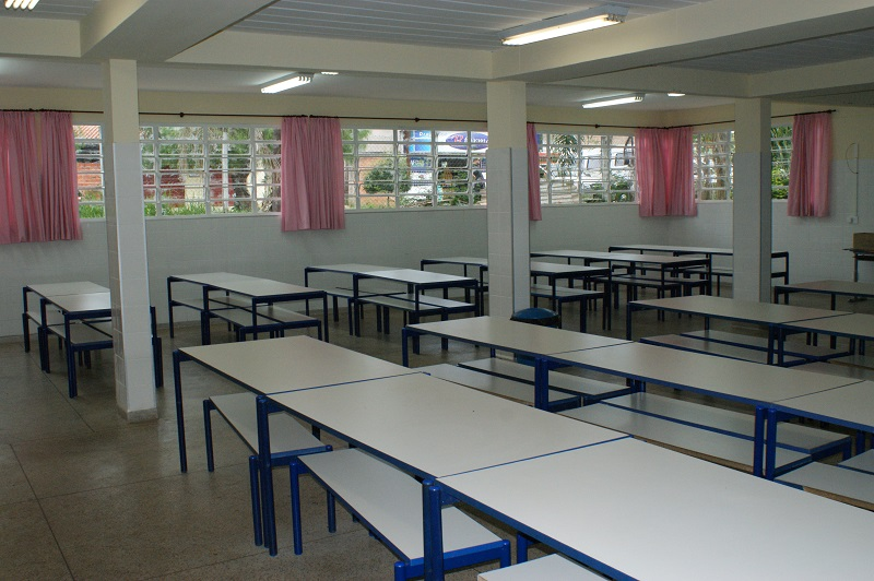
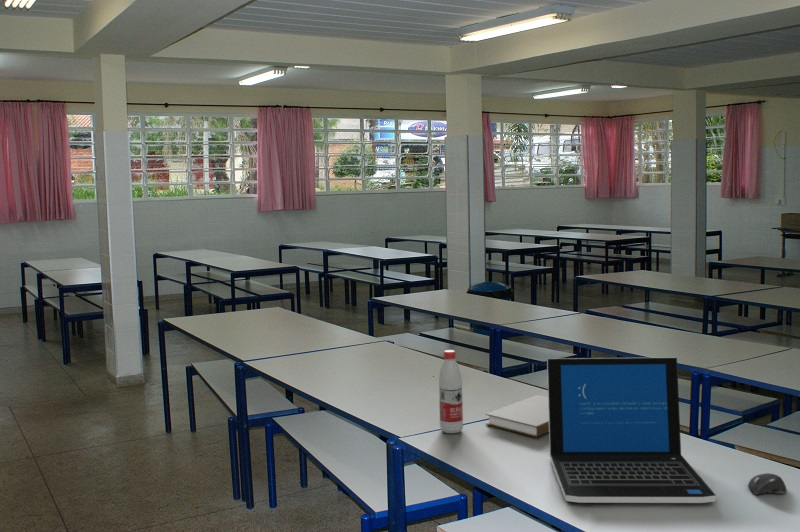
+ computer mouse (768, 482)
+ water bottle (450, 390)
+ laptop (624, 424)
+ book (537, 414)
